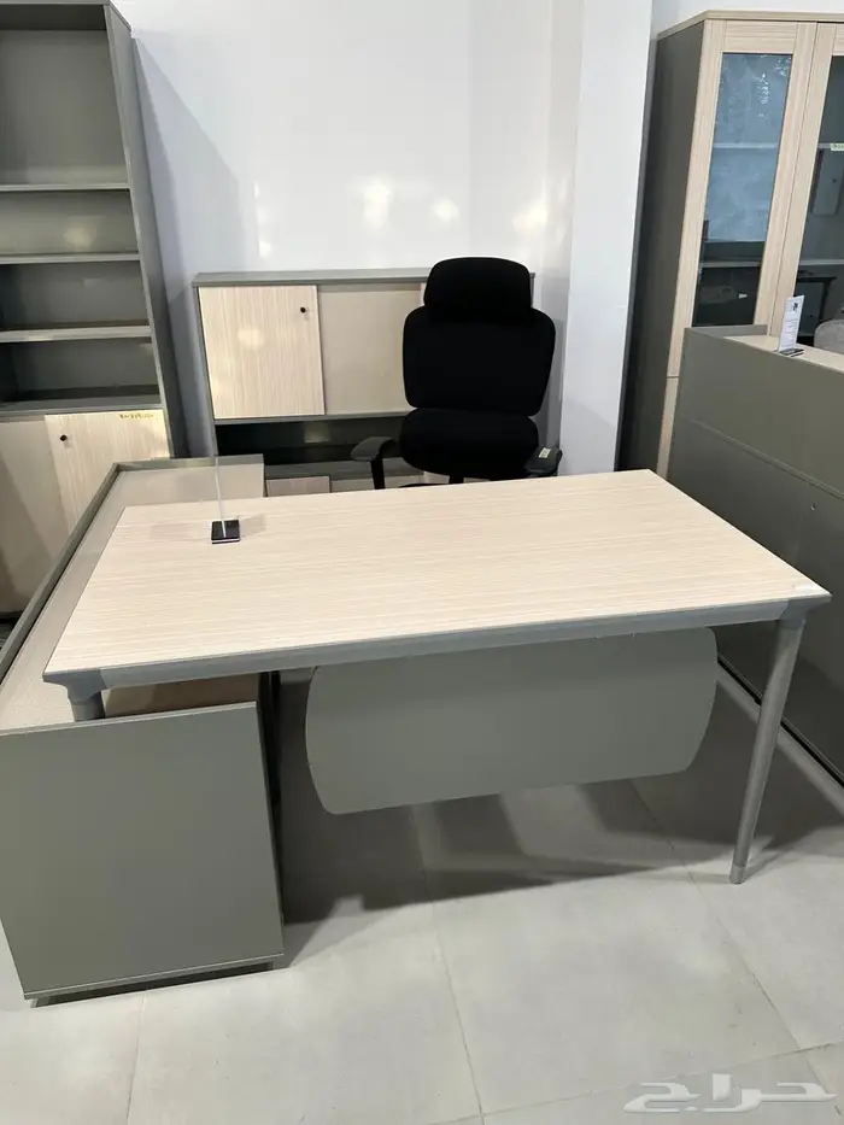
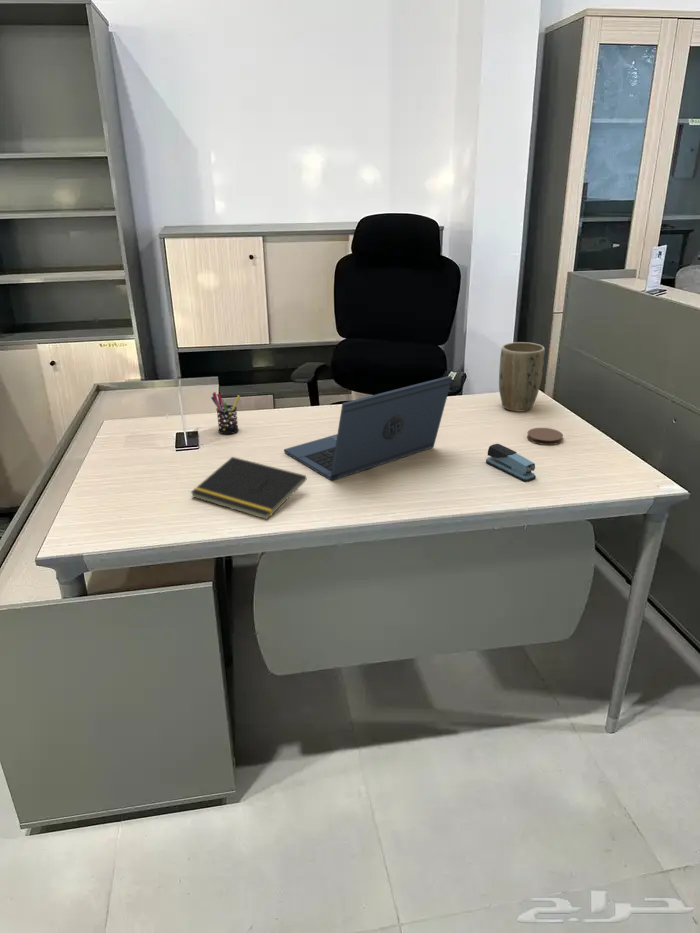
+ stapler (510, 460)
+ coaster (544, 436)
+ laptop (365, 415)
+ plant pot (520, 377)
+ pen holder (225, 412)
+ notepad (248, 486)
